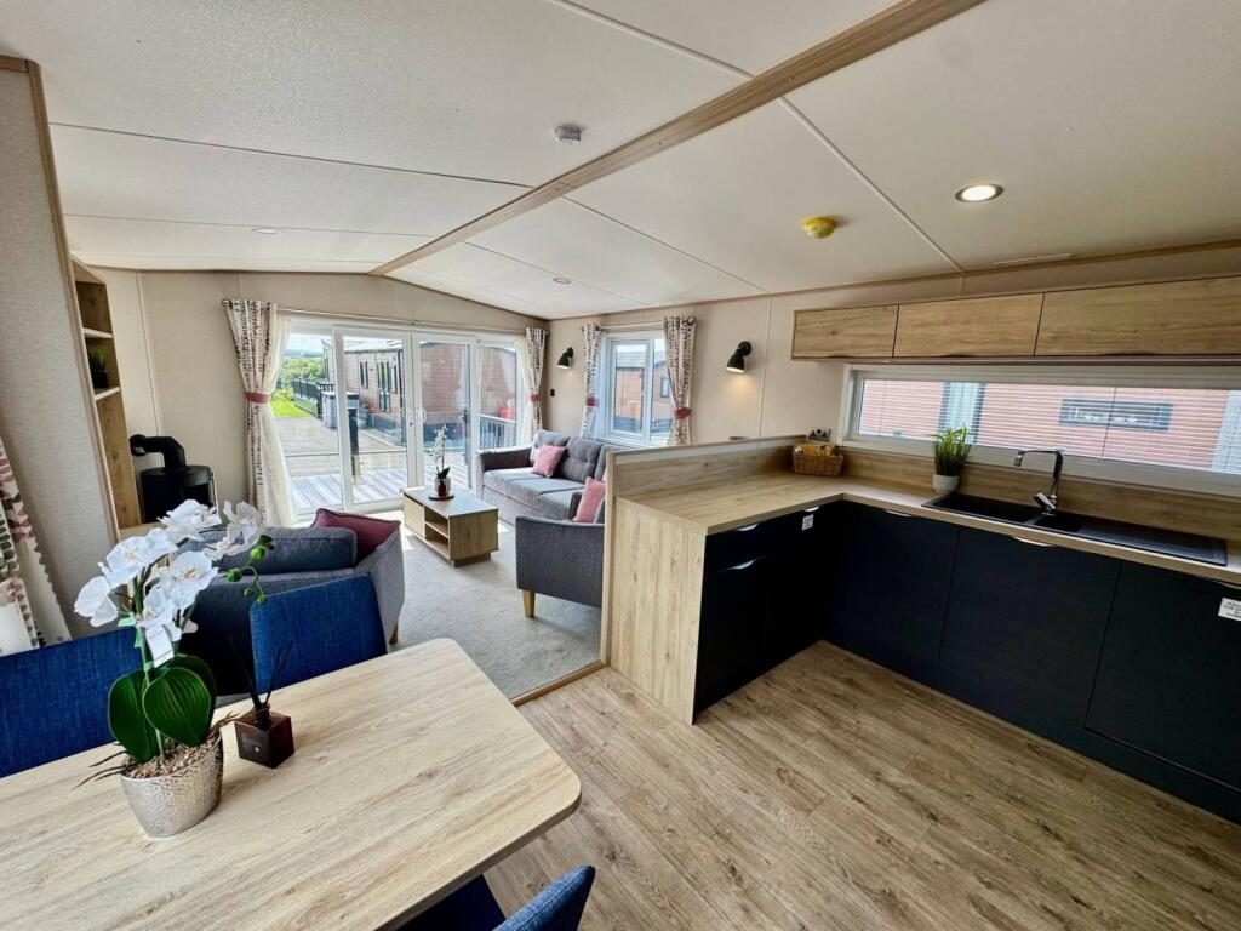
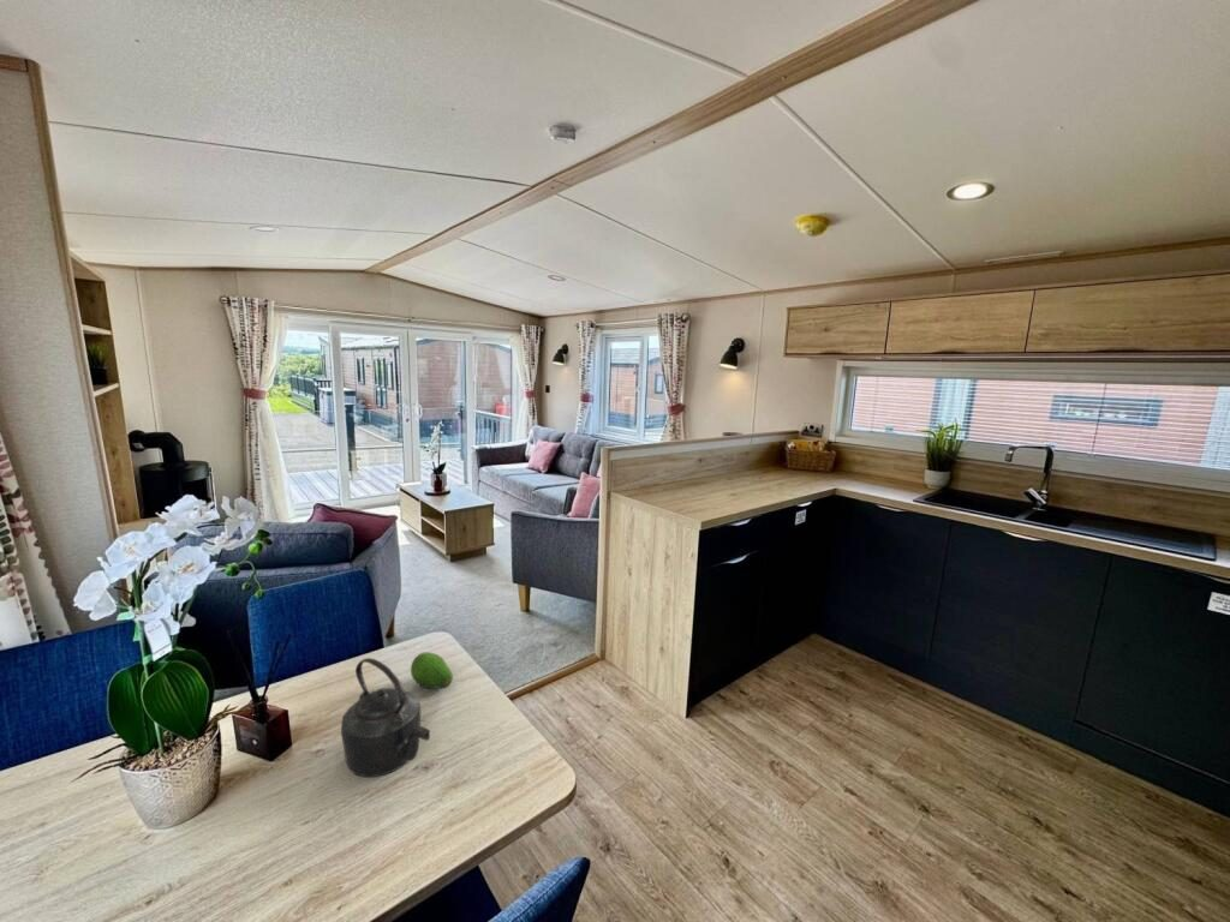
+ kettle (392, 714)
+ fruit (432, 670)
